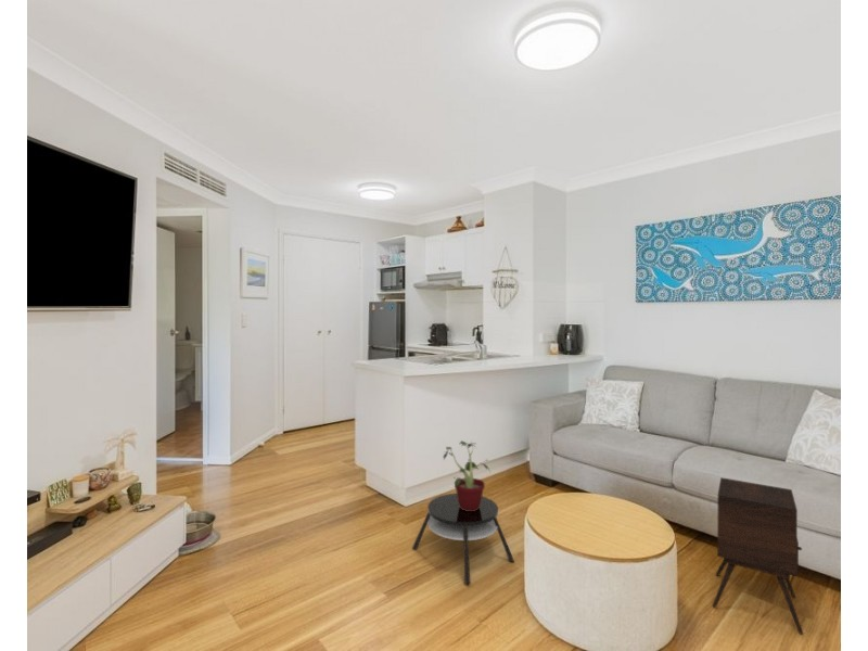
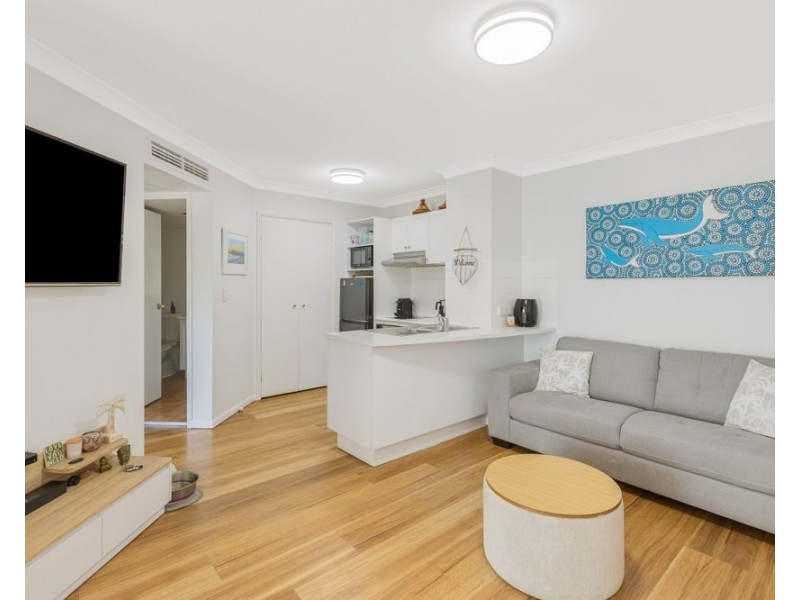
- side table (755, 547)
- potted plant (461, 471)
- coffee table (462, 529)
